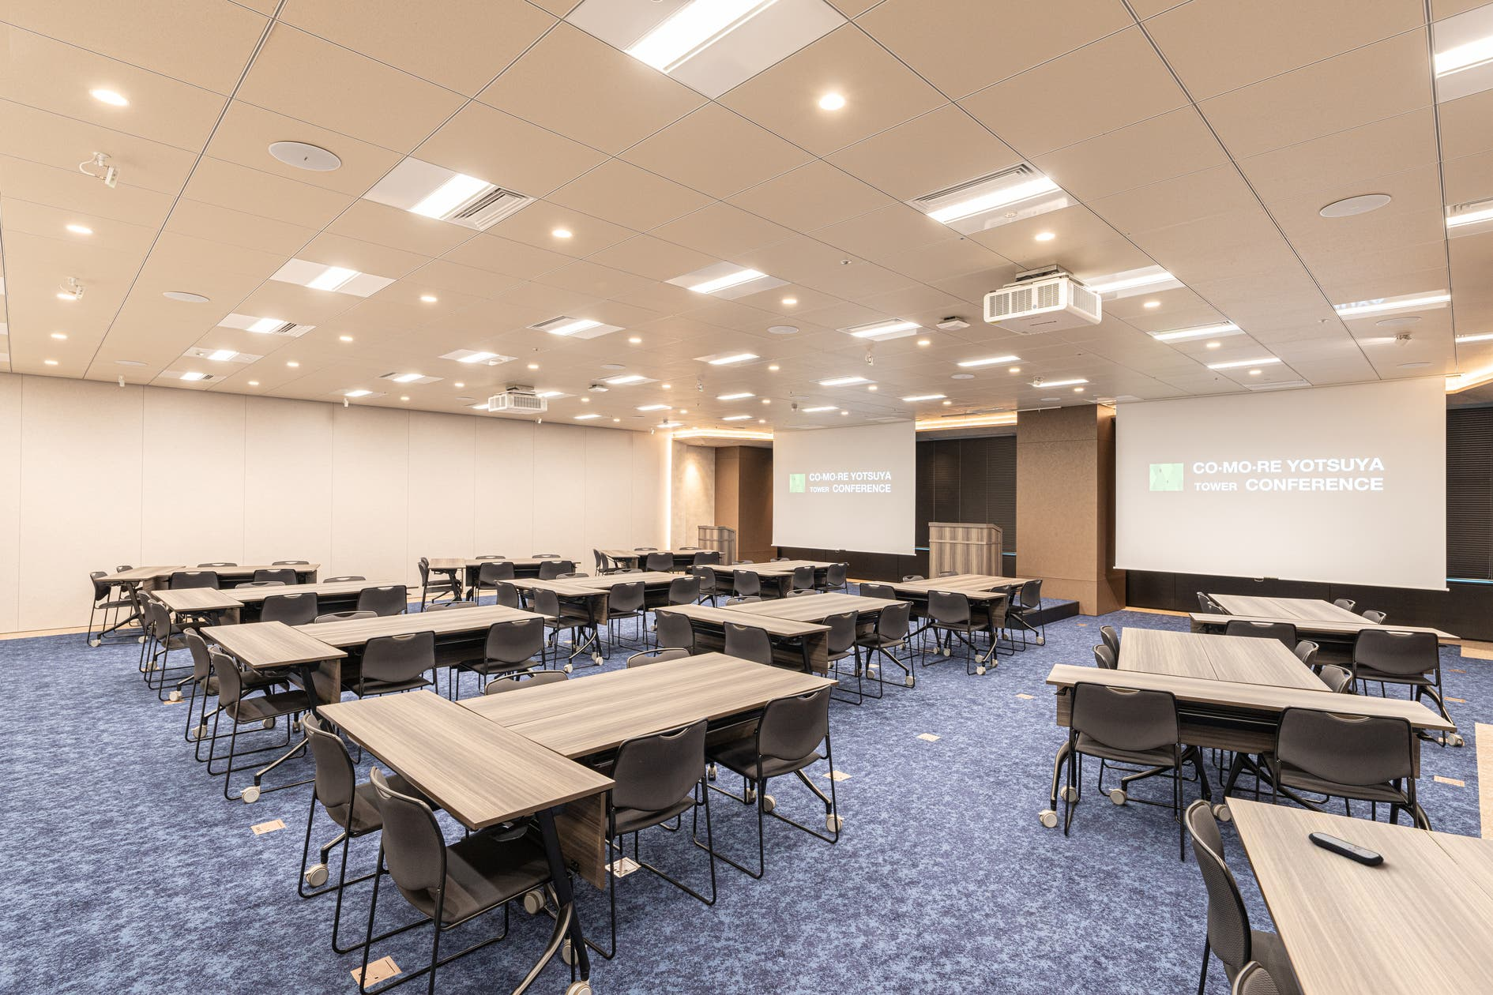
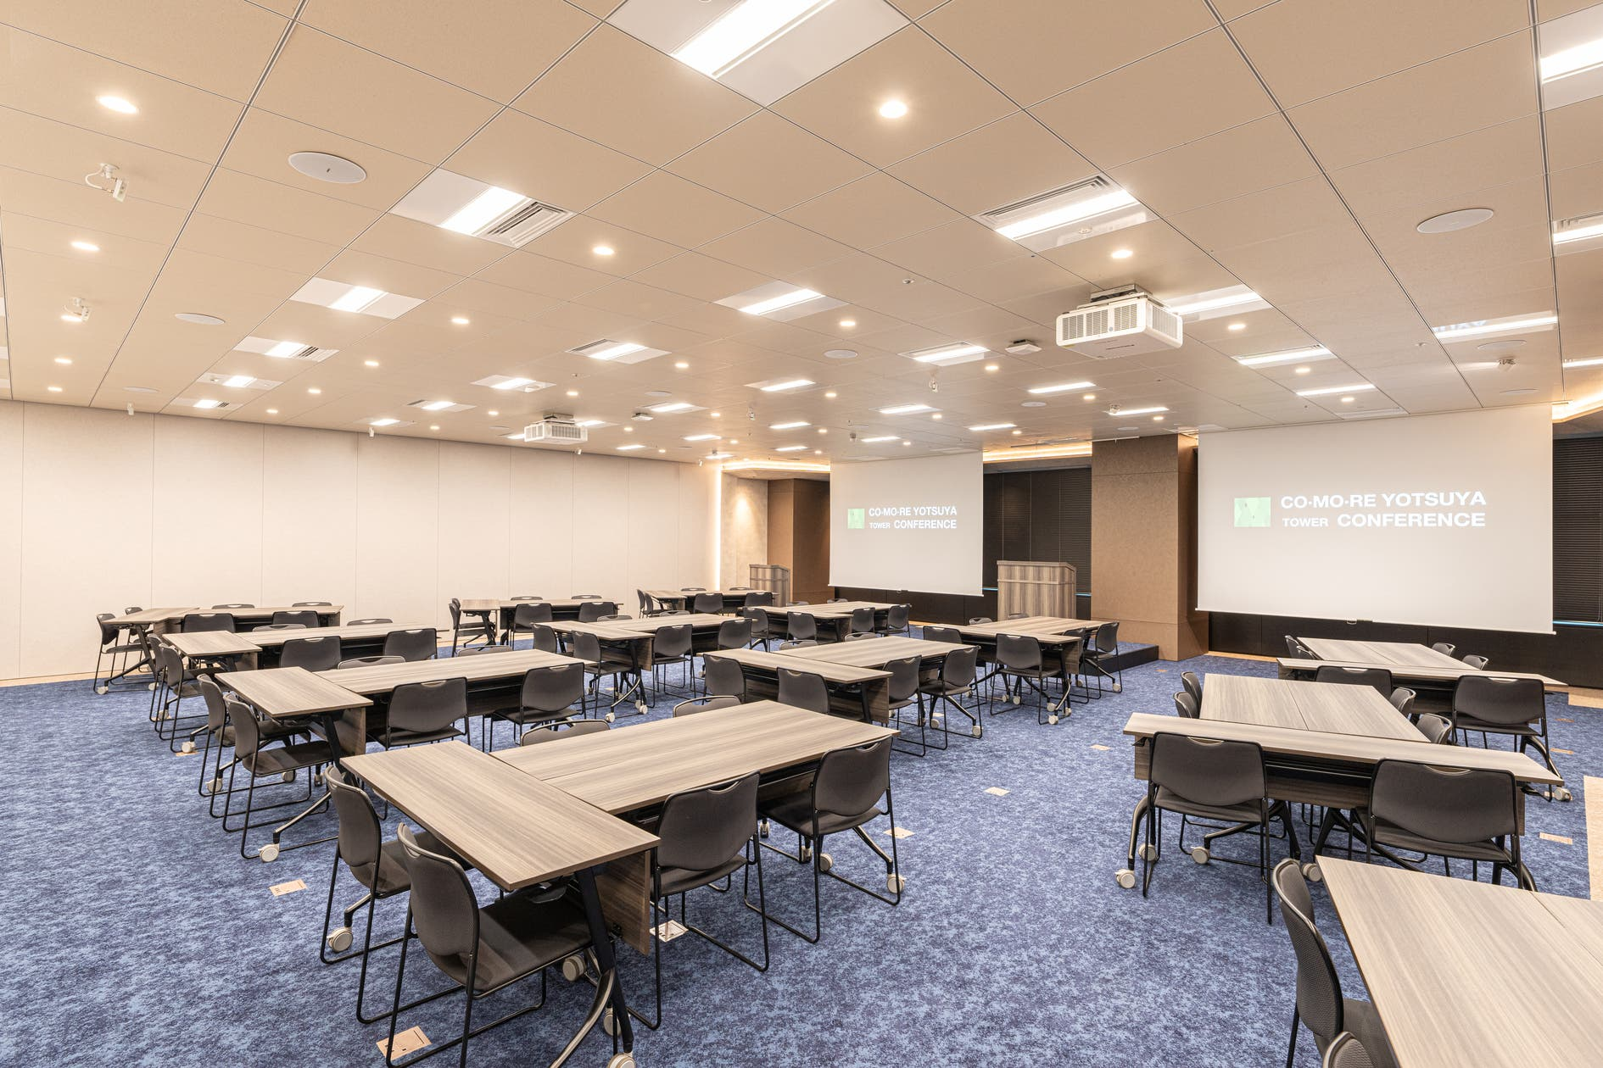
- remote control (1344, 847)
